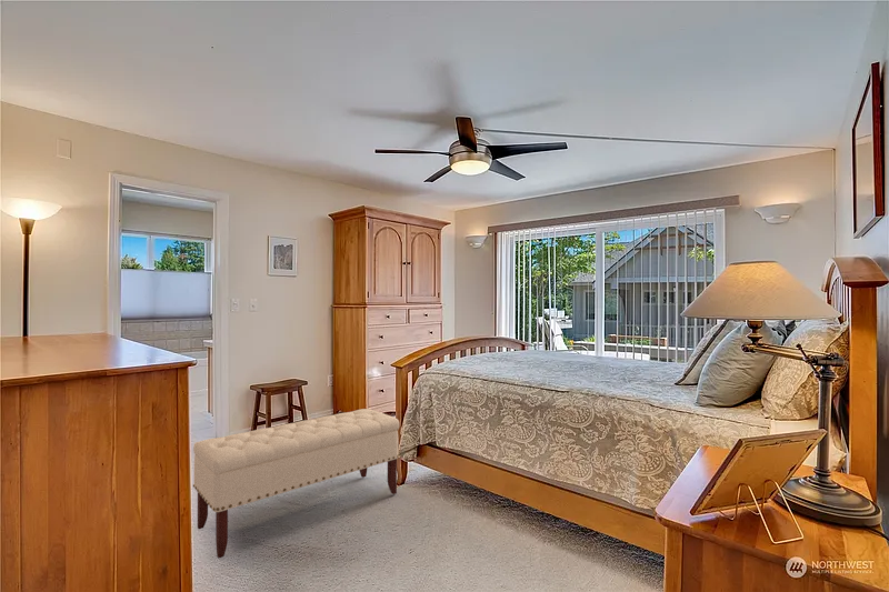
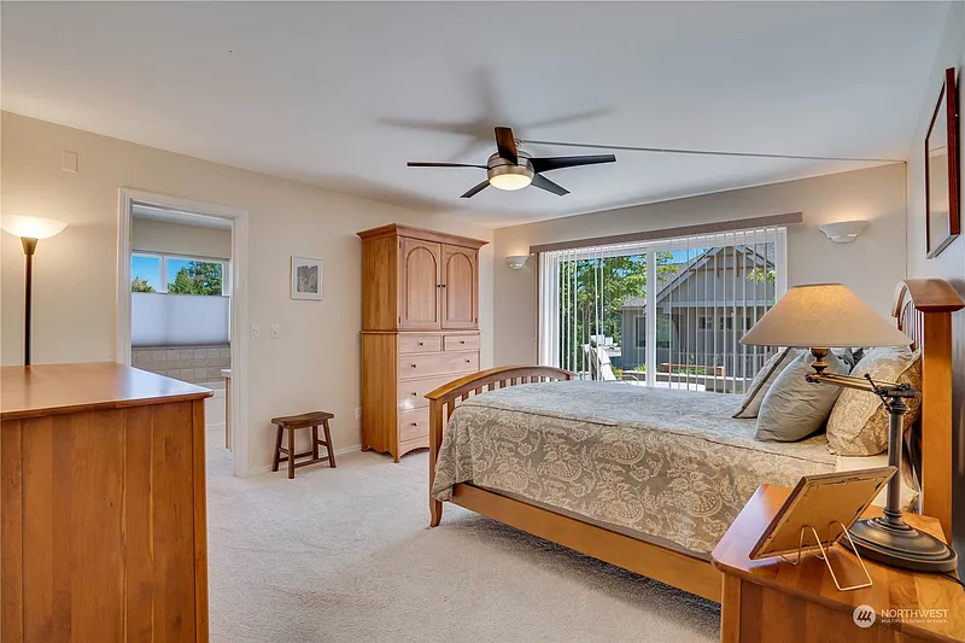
- bench (304, 468)
